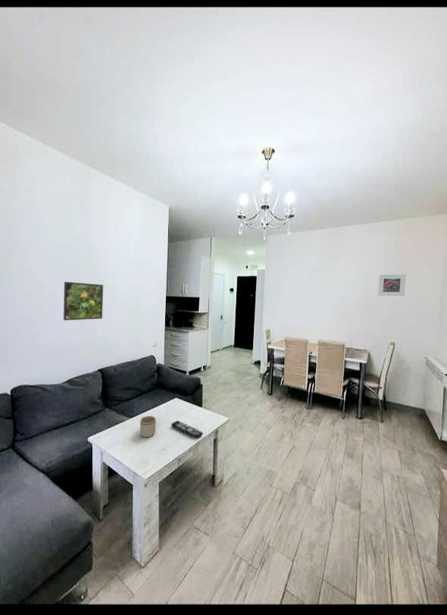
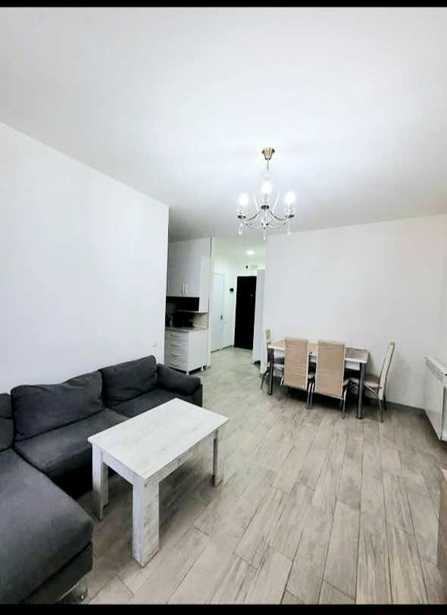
- mug (146, 425)
- remote control (186, 429)
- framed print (391, 285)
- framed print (84, 301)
